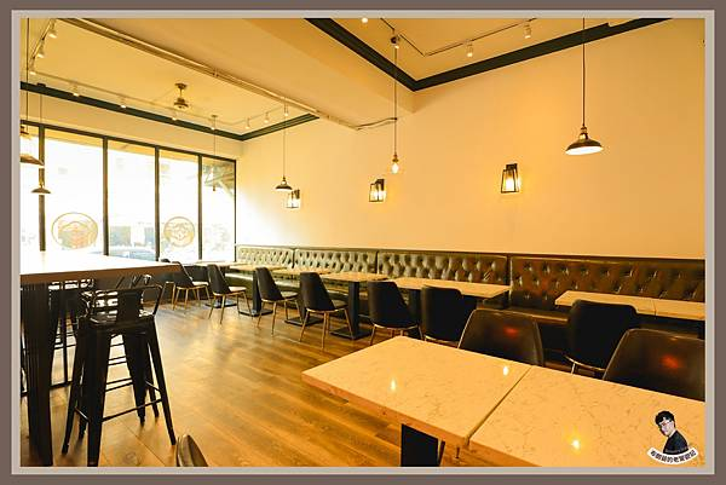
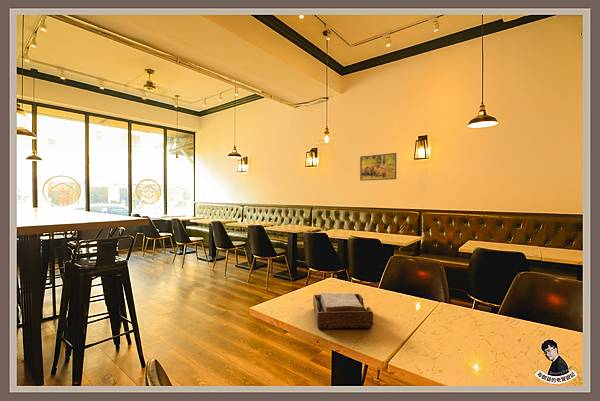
+ napkin holder (340, 307)
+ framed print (377, 167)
